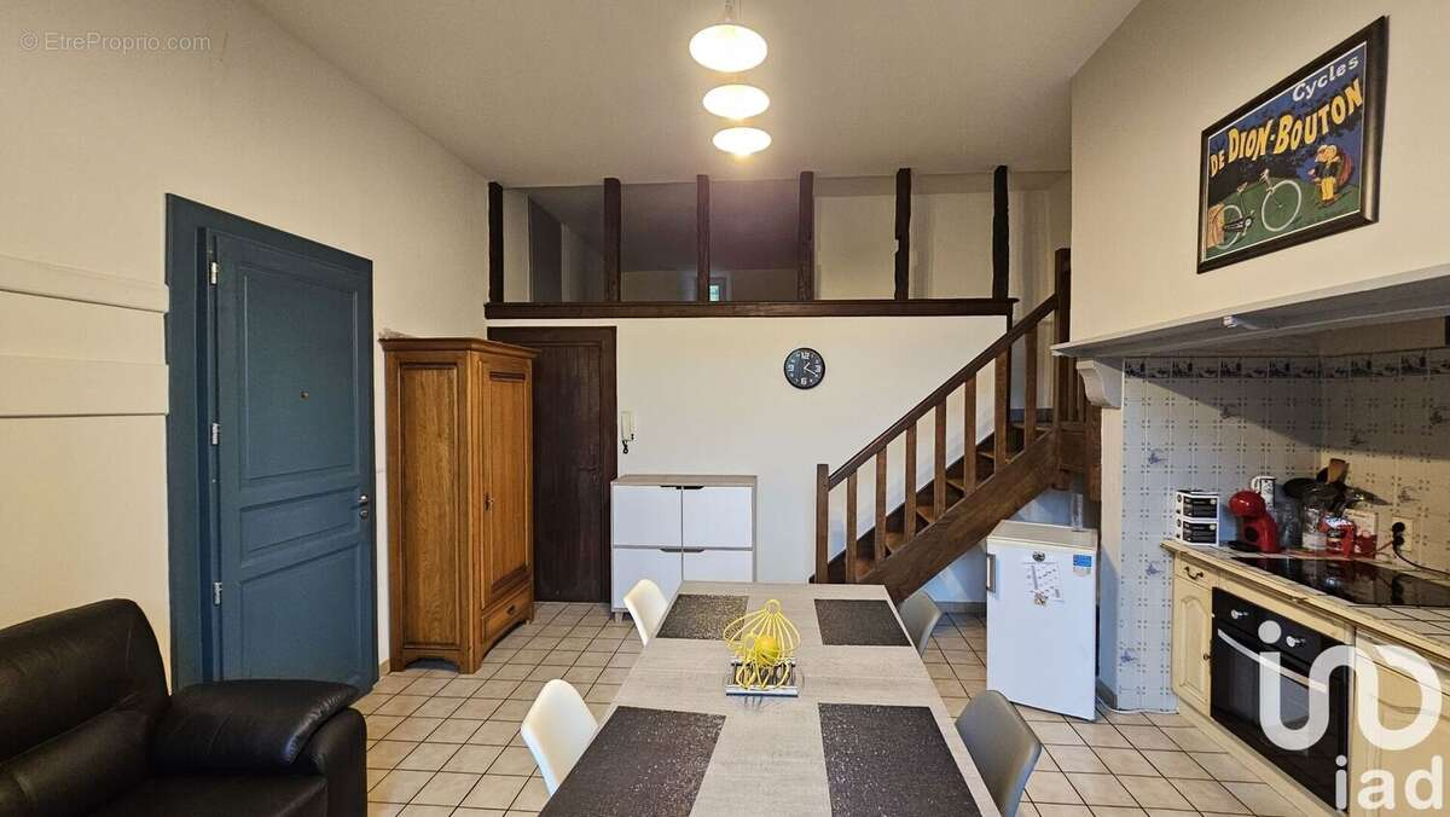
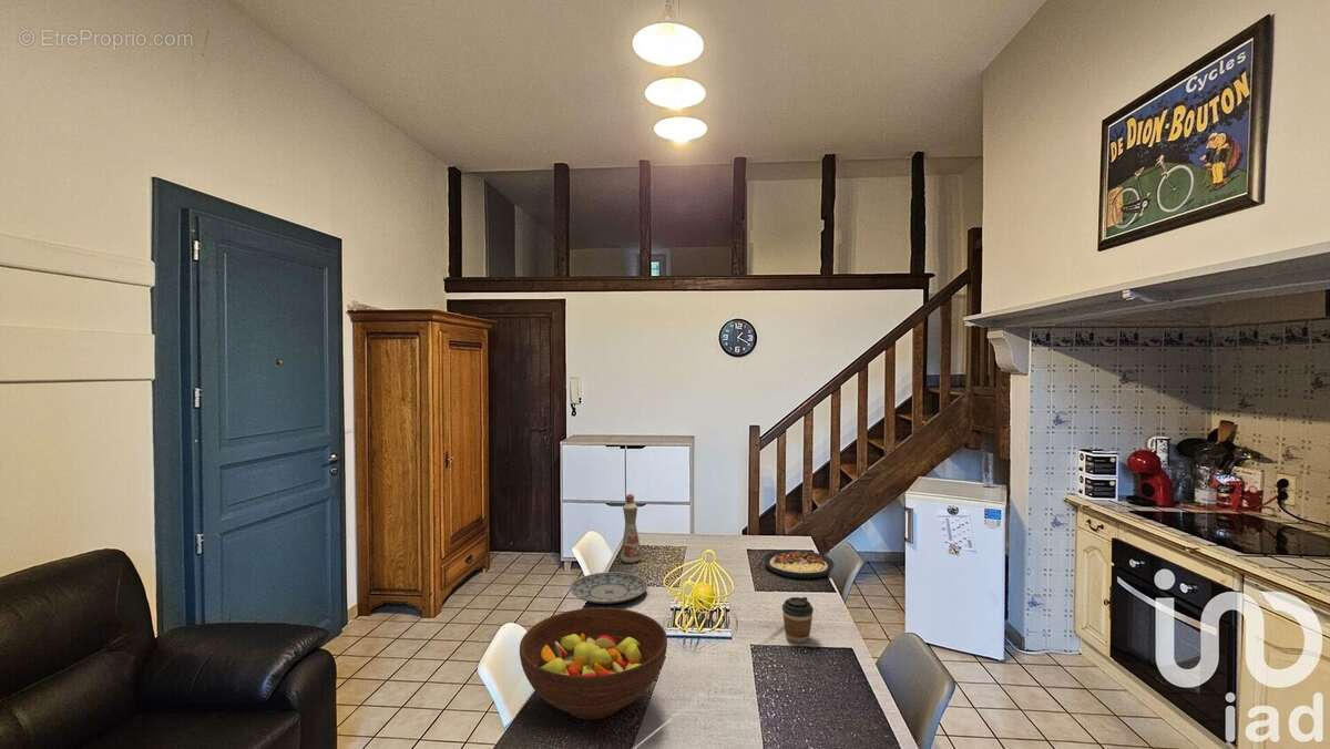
+ plate (608, 589)
+ fruit bowl (594, 670)
+ plate (798, 562)
+ coffee cup (797, 617)
+ bottle (631, 526)
